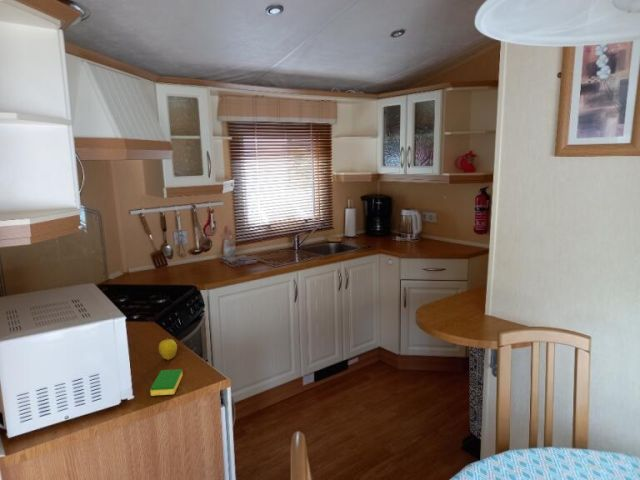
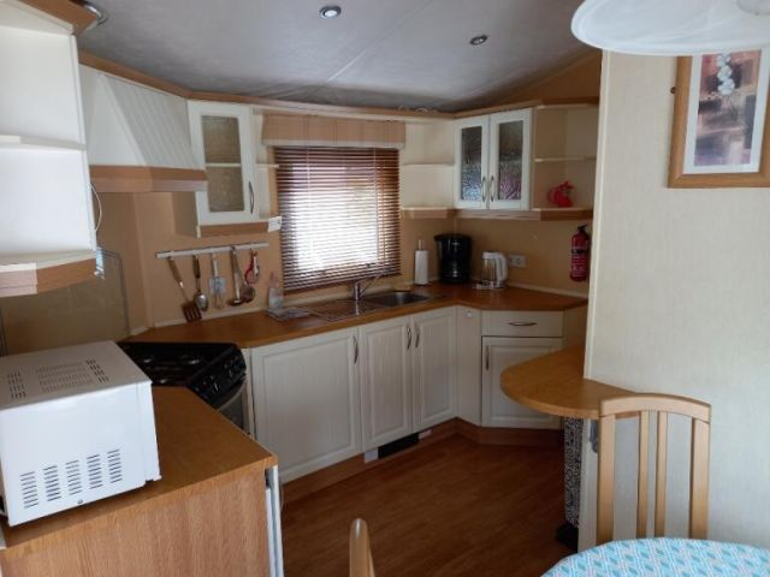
- apple (167, 348)
- dish sponge (167, 381)
